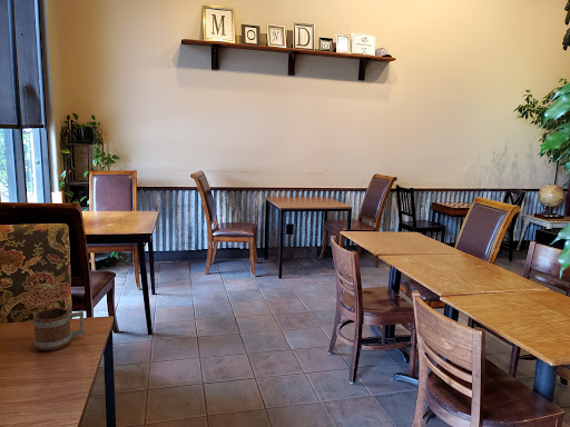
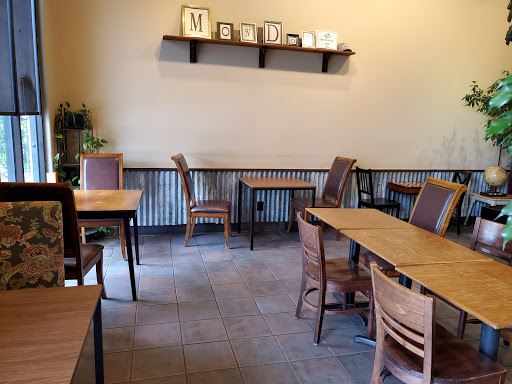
- mug (59, 327)
